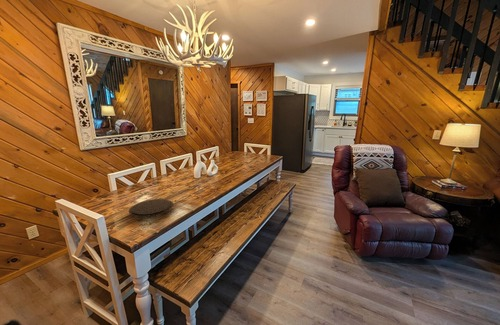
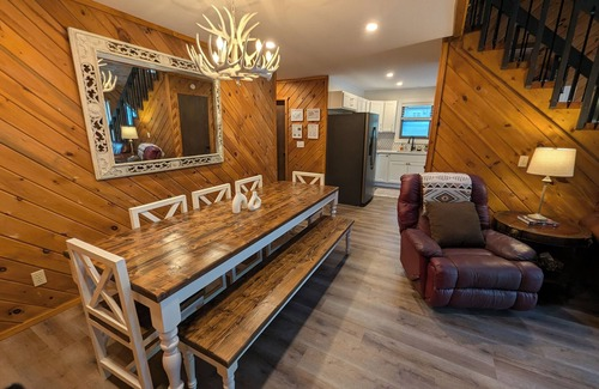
- plate (152, 209)
